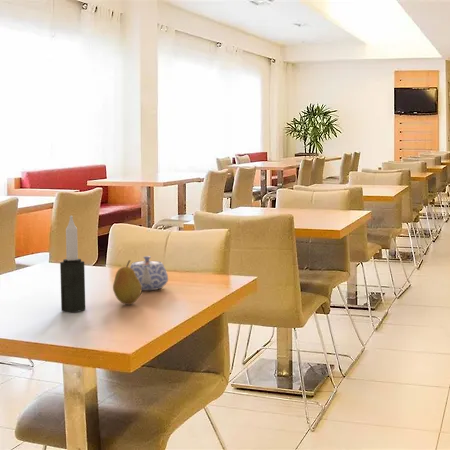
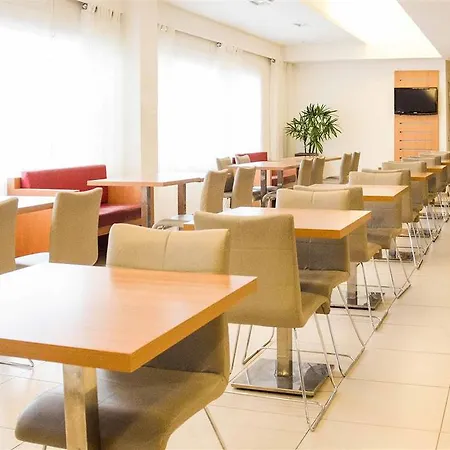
- fruit (127, 282)
- candle (72, 263)
- teapot (147, 272)
